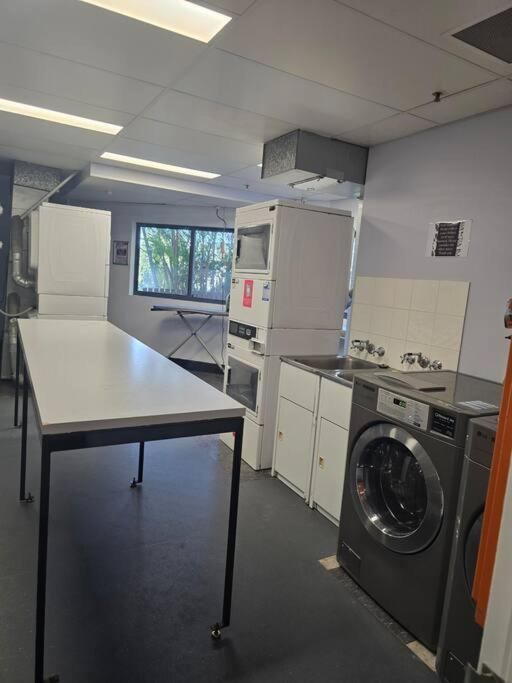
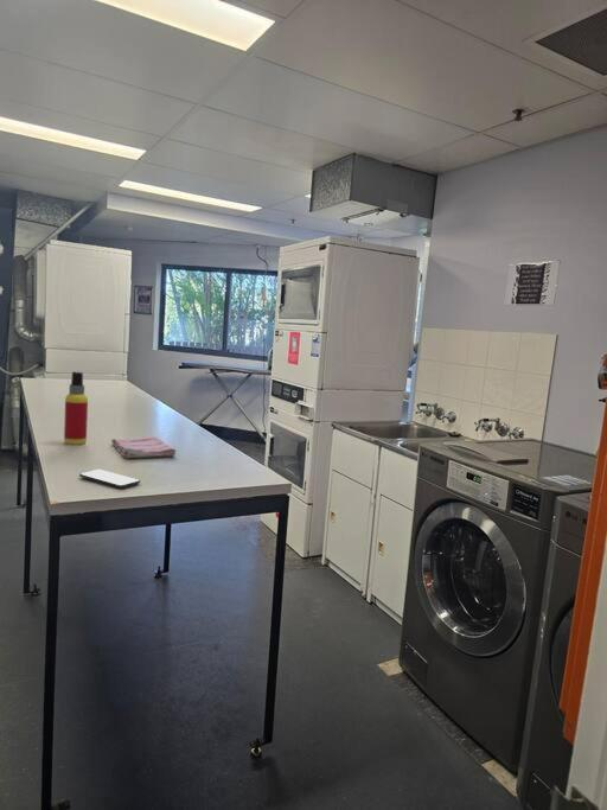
+ smartphone (109, 478)
+ dish towel (142, 445)
+ spray bottle (76, 407)
